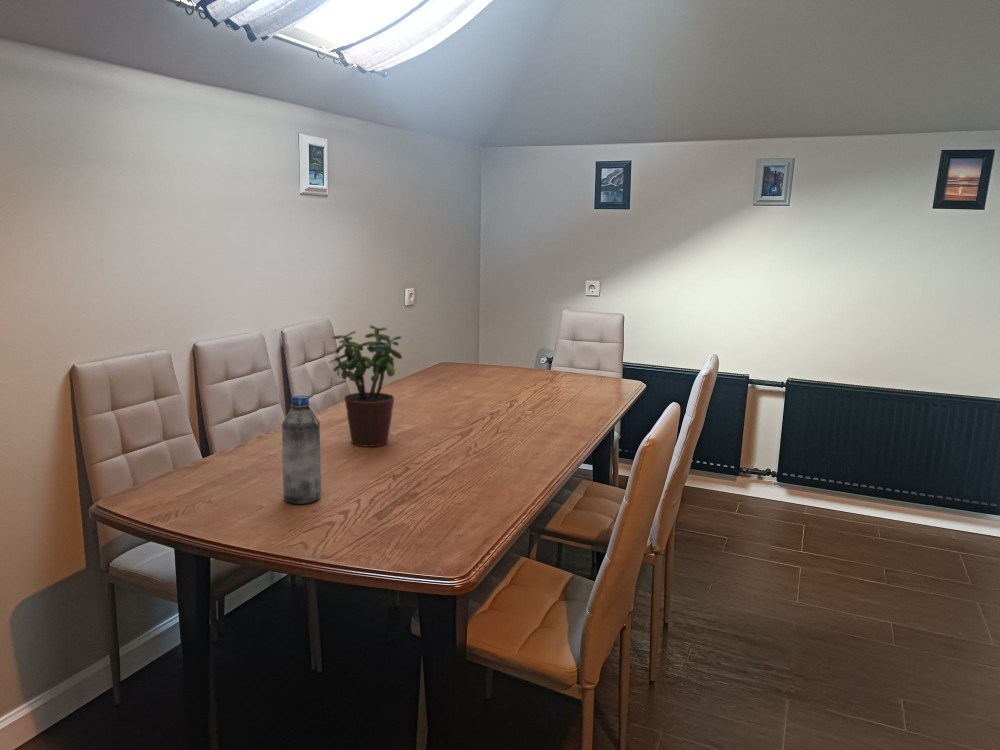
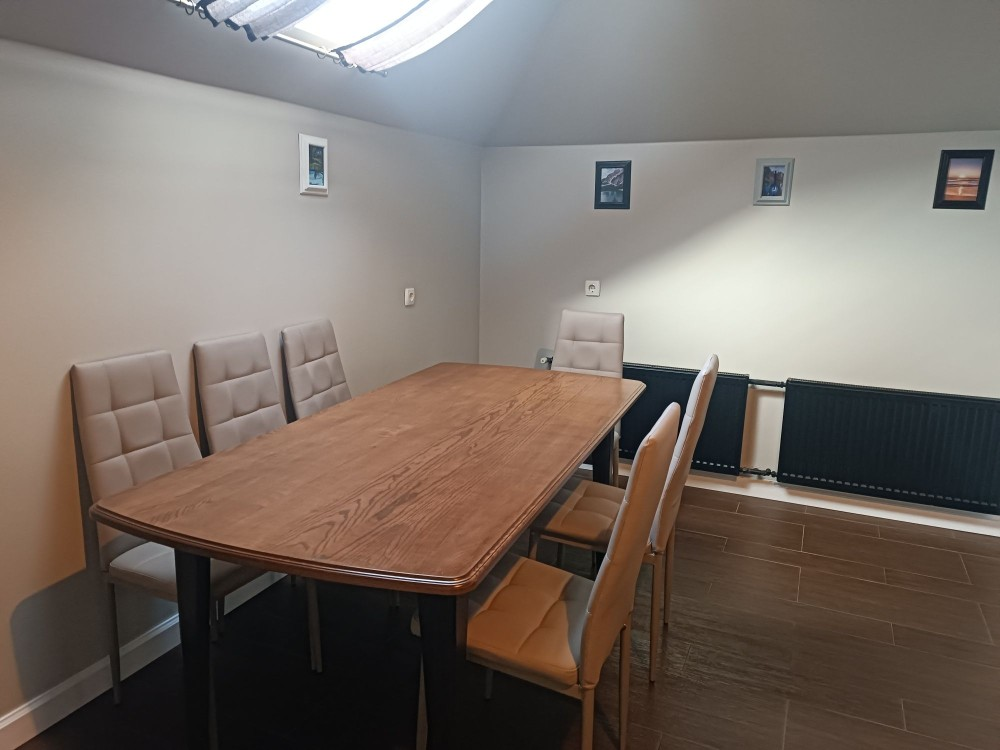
- water bottle (301, 447)
- potted plant (374, 385)
